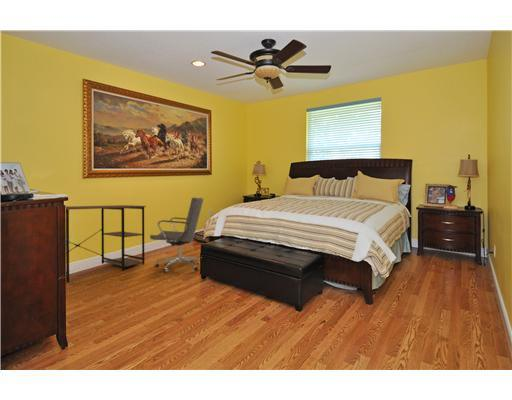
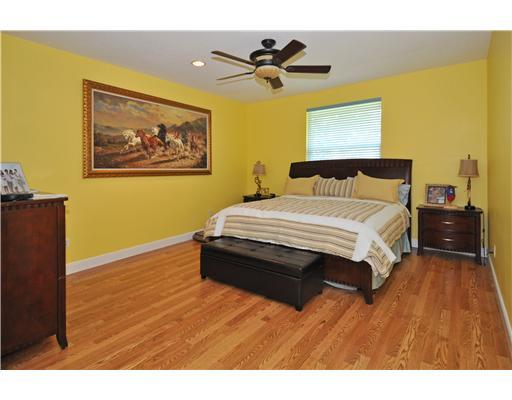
- office chair (178, 232)
- desk (102, 238)
